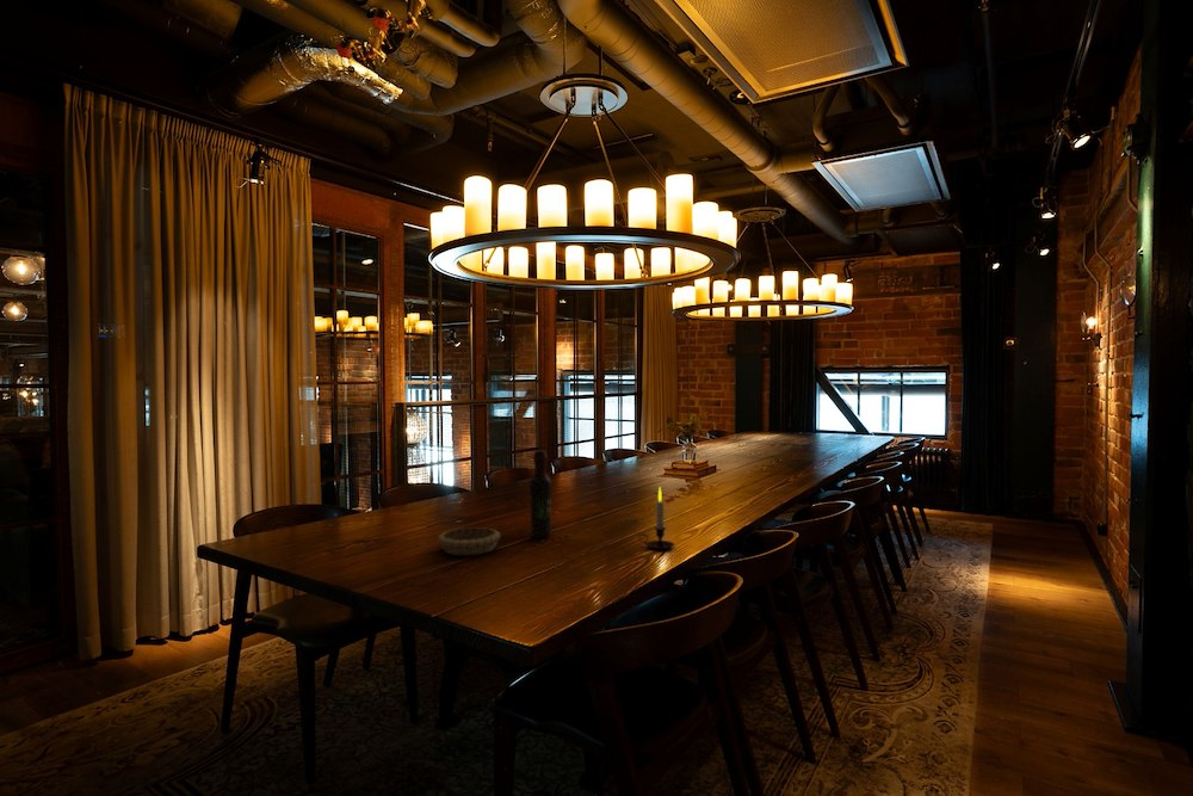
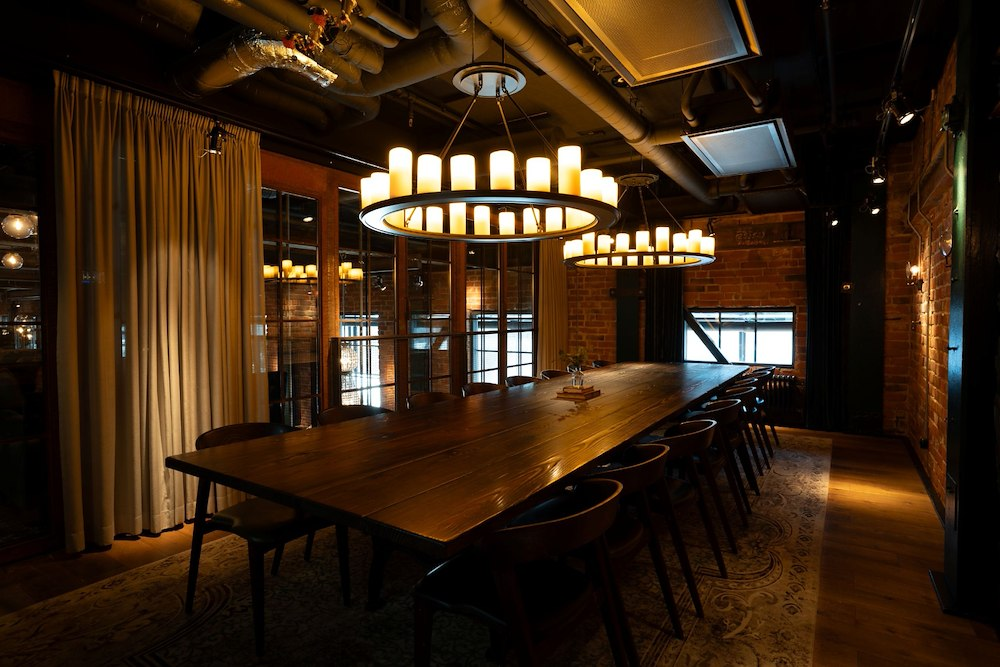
- decorative bowl (469, 541)
- candle (656, 516)
- wine bottle (540, 493)
